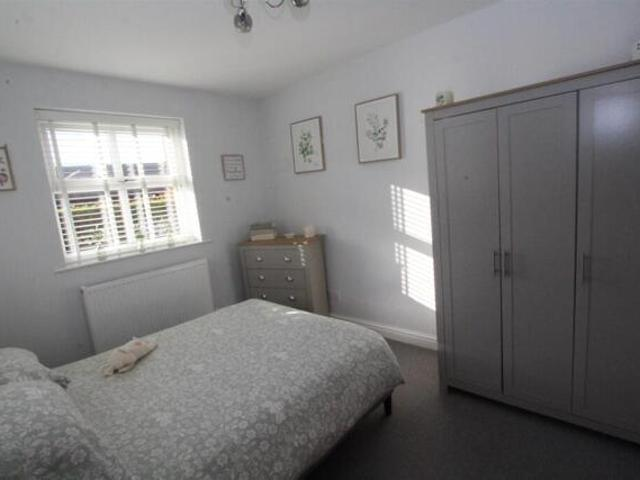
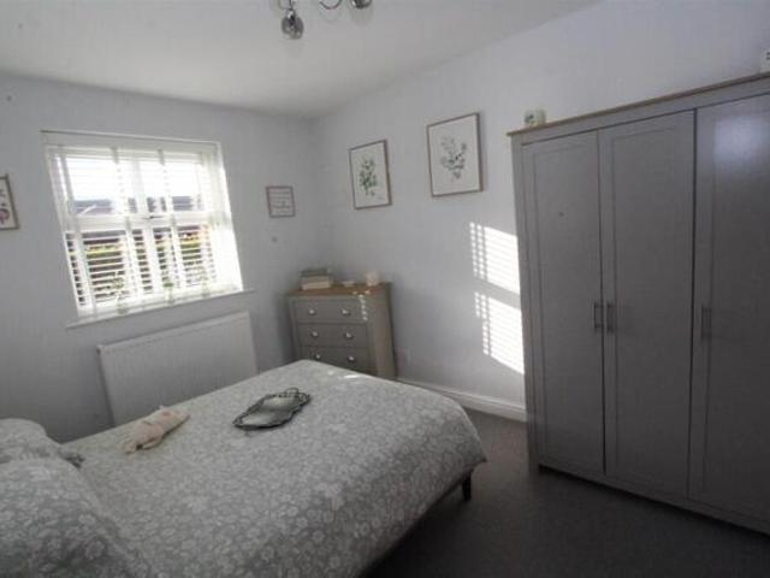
+ serving tray (273, 408)
